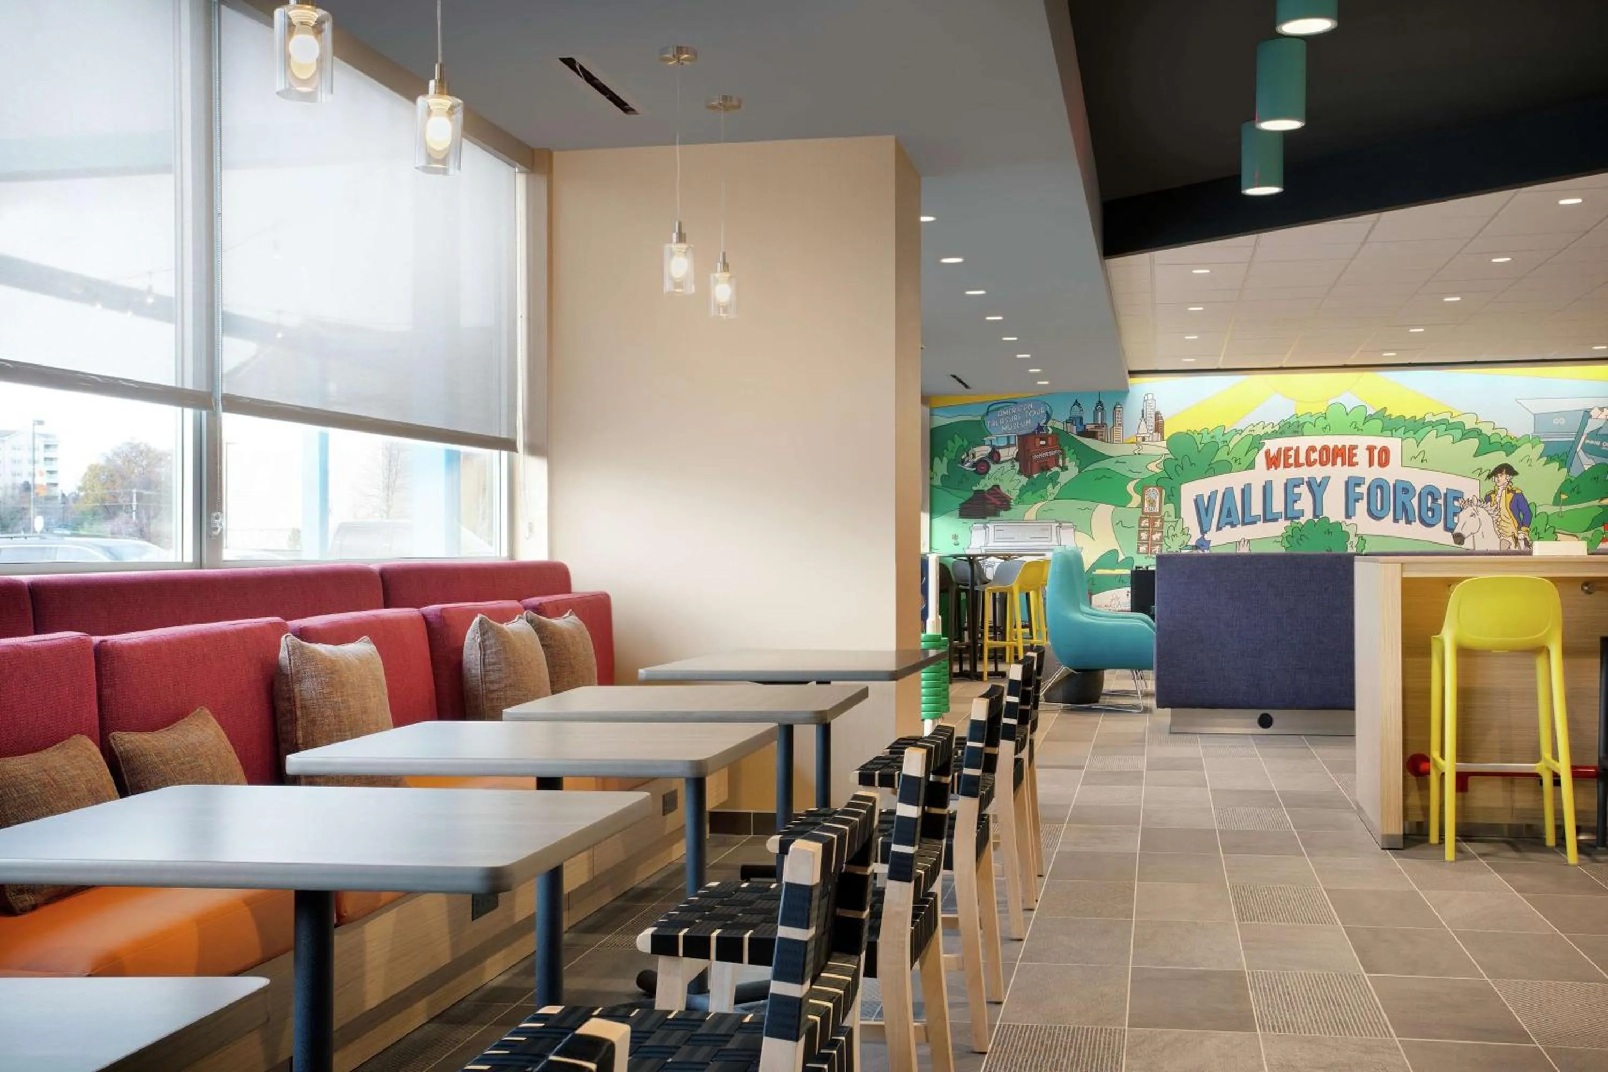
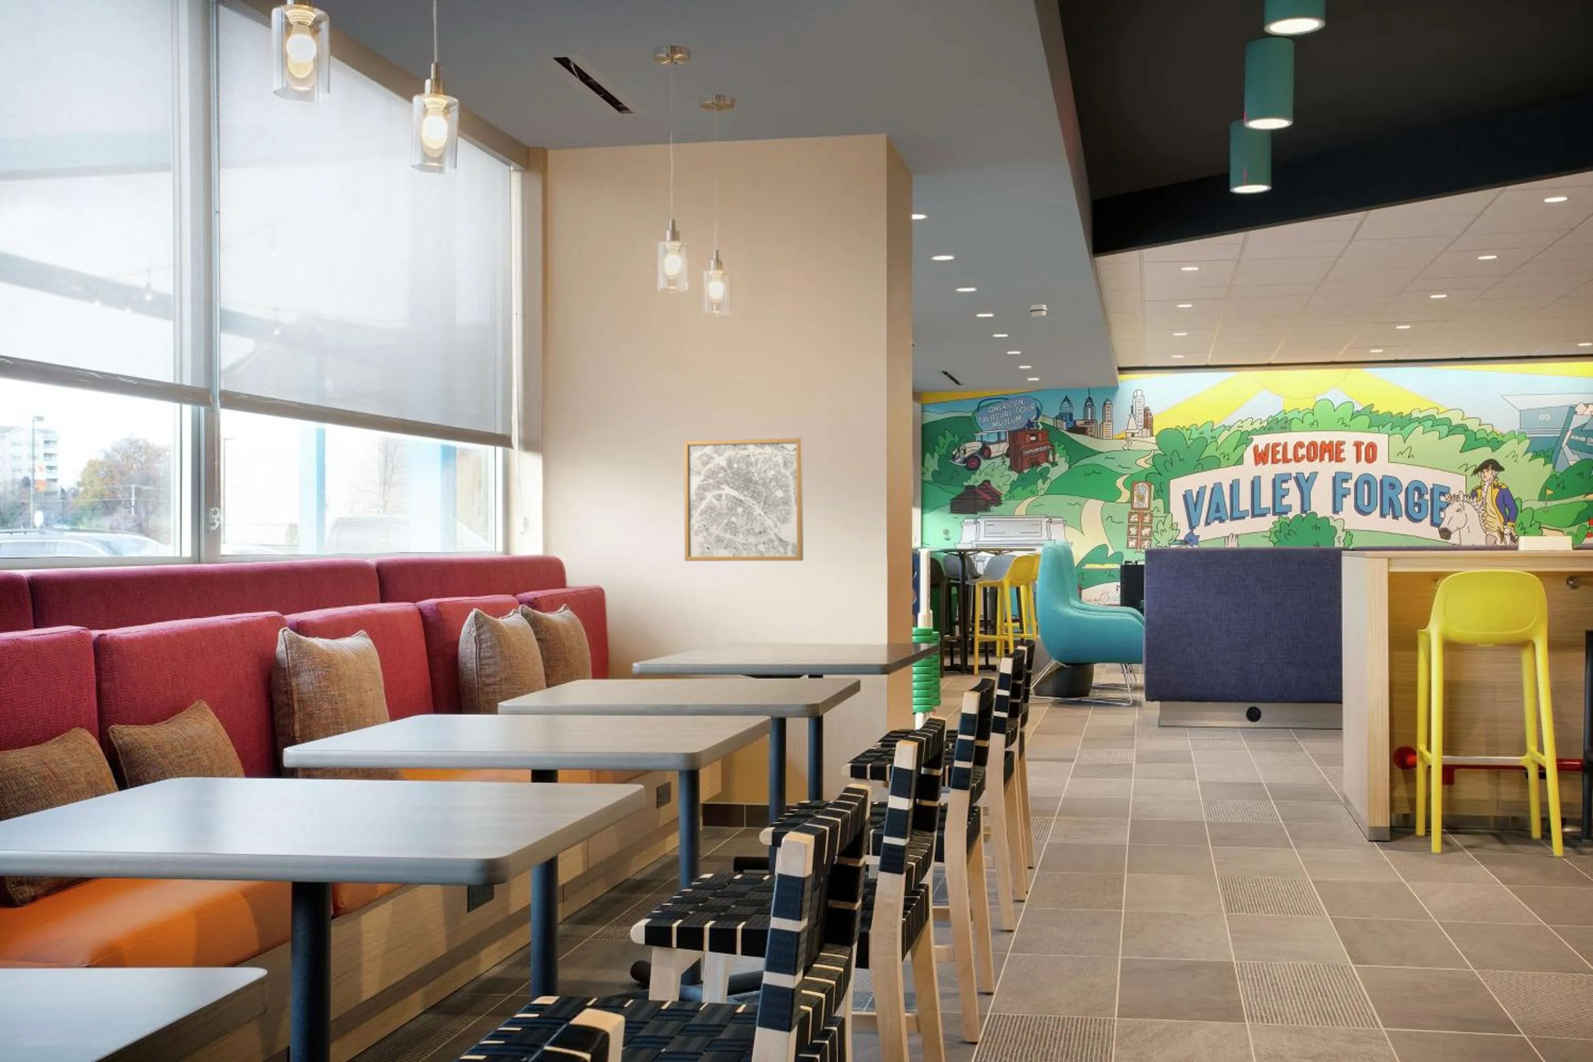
+ smoke detector (1038, 311)
+ wall art (743, 500)
